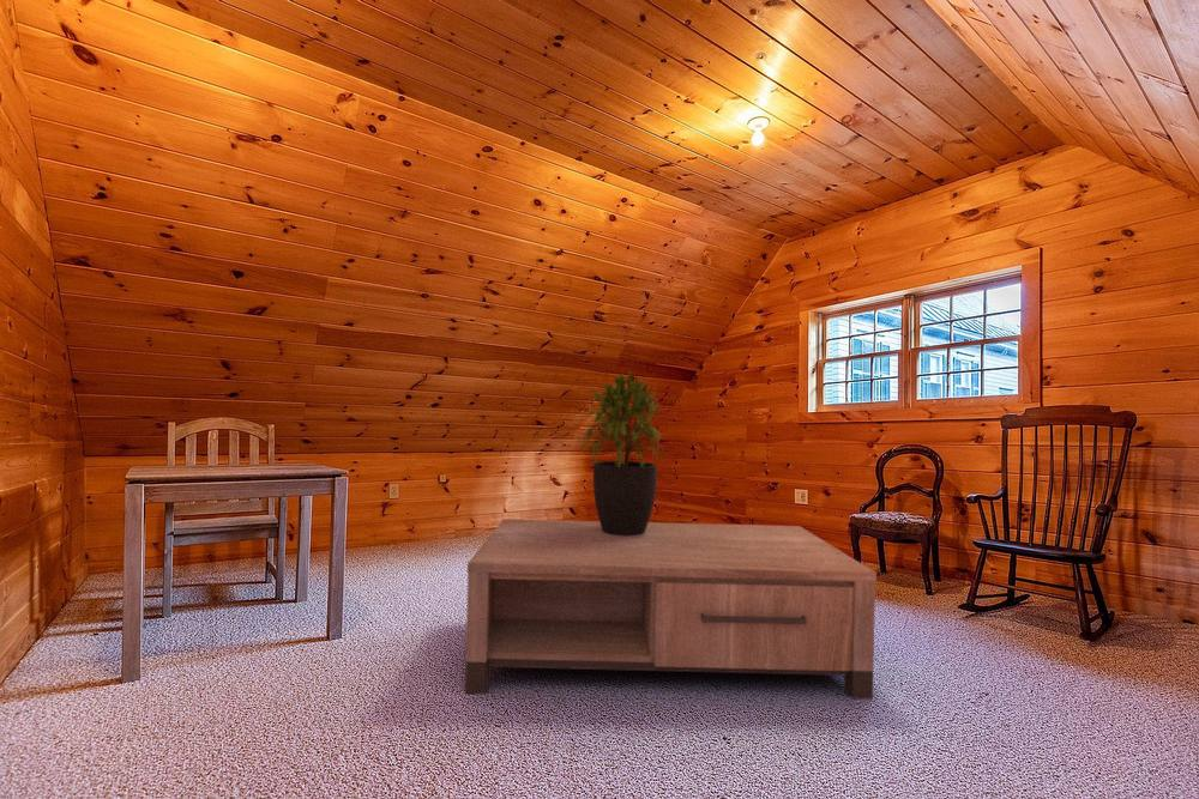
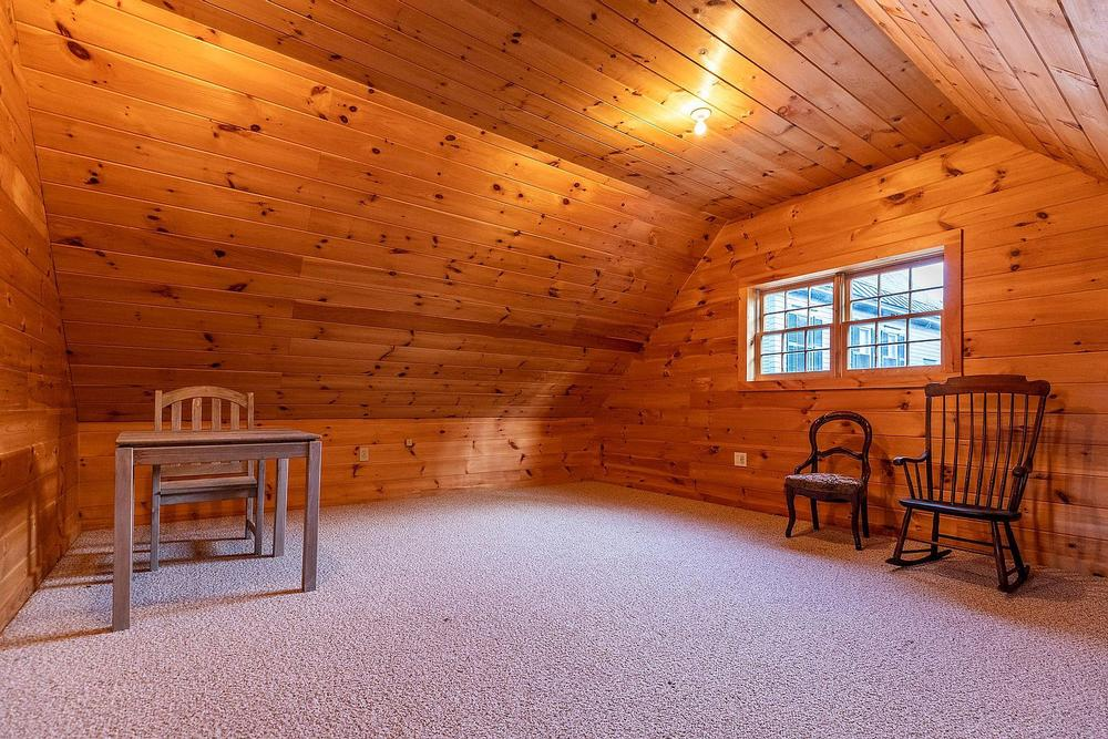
- potted plant (620, 449)
- coffee table (658, 597)
